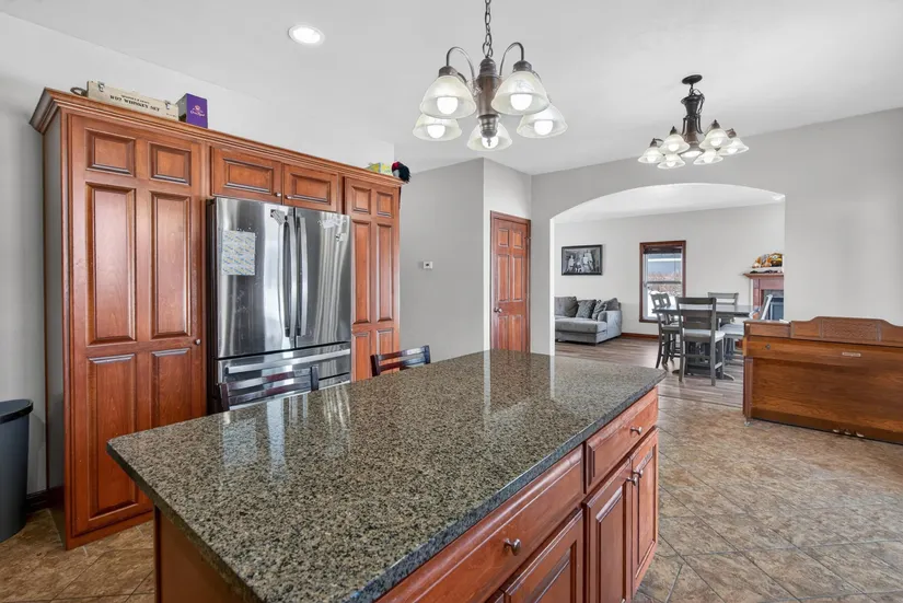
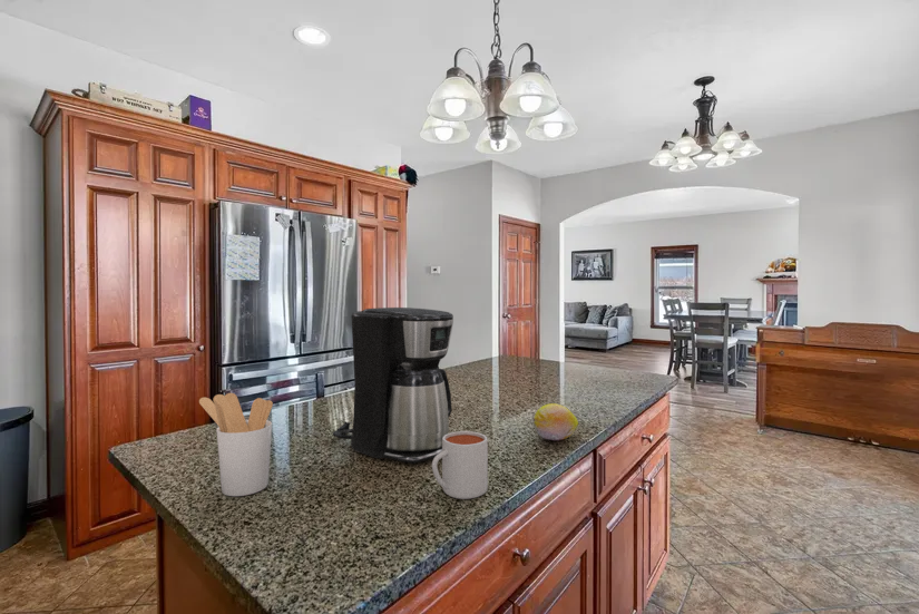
+ mug (458, 465)
+ coffee maker (400, 374)
+ utensil holder (236, 439)
+ fruit (555, 420)
